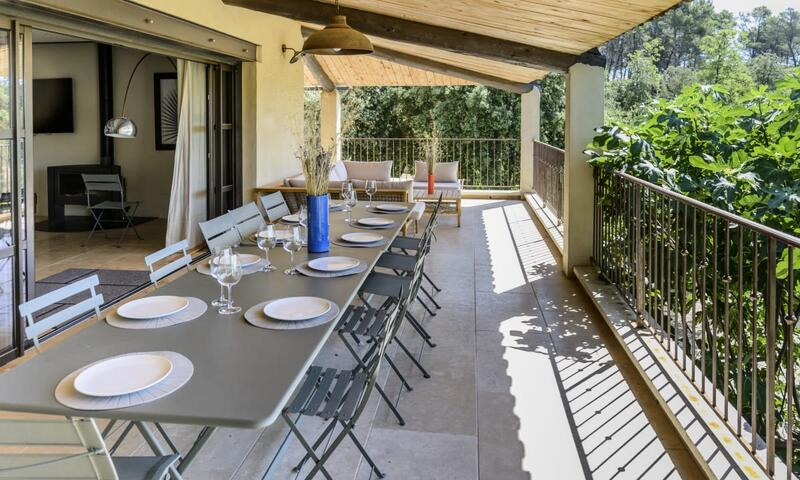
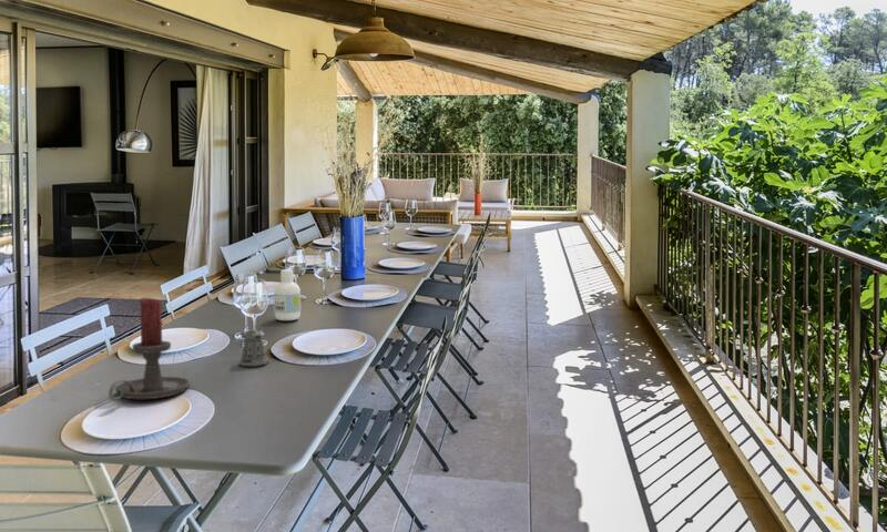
+ bottle (287, 294)
+ candle holder (144, 347)
+ pepper shaker (255, 345)
